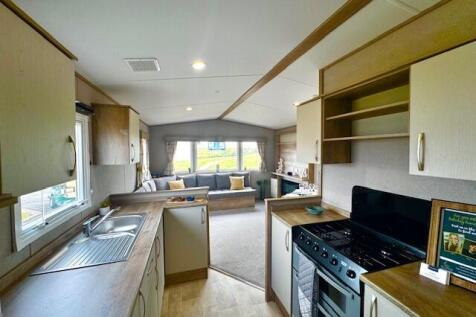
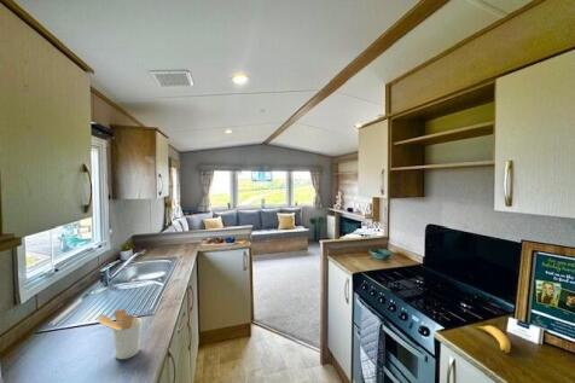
+ banana (494, 336)
+ utensil holder (120, 332)
